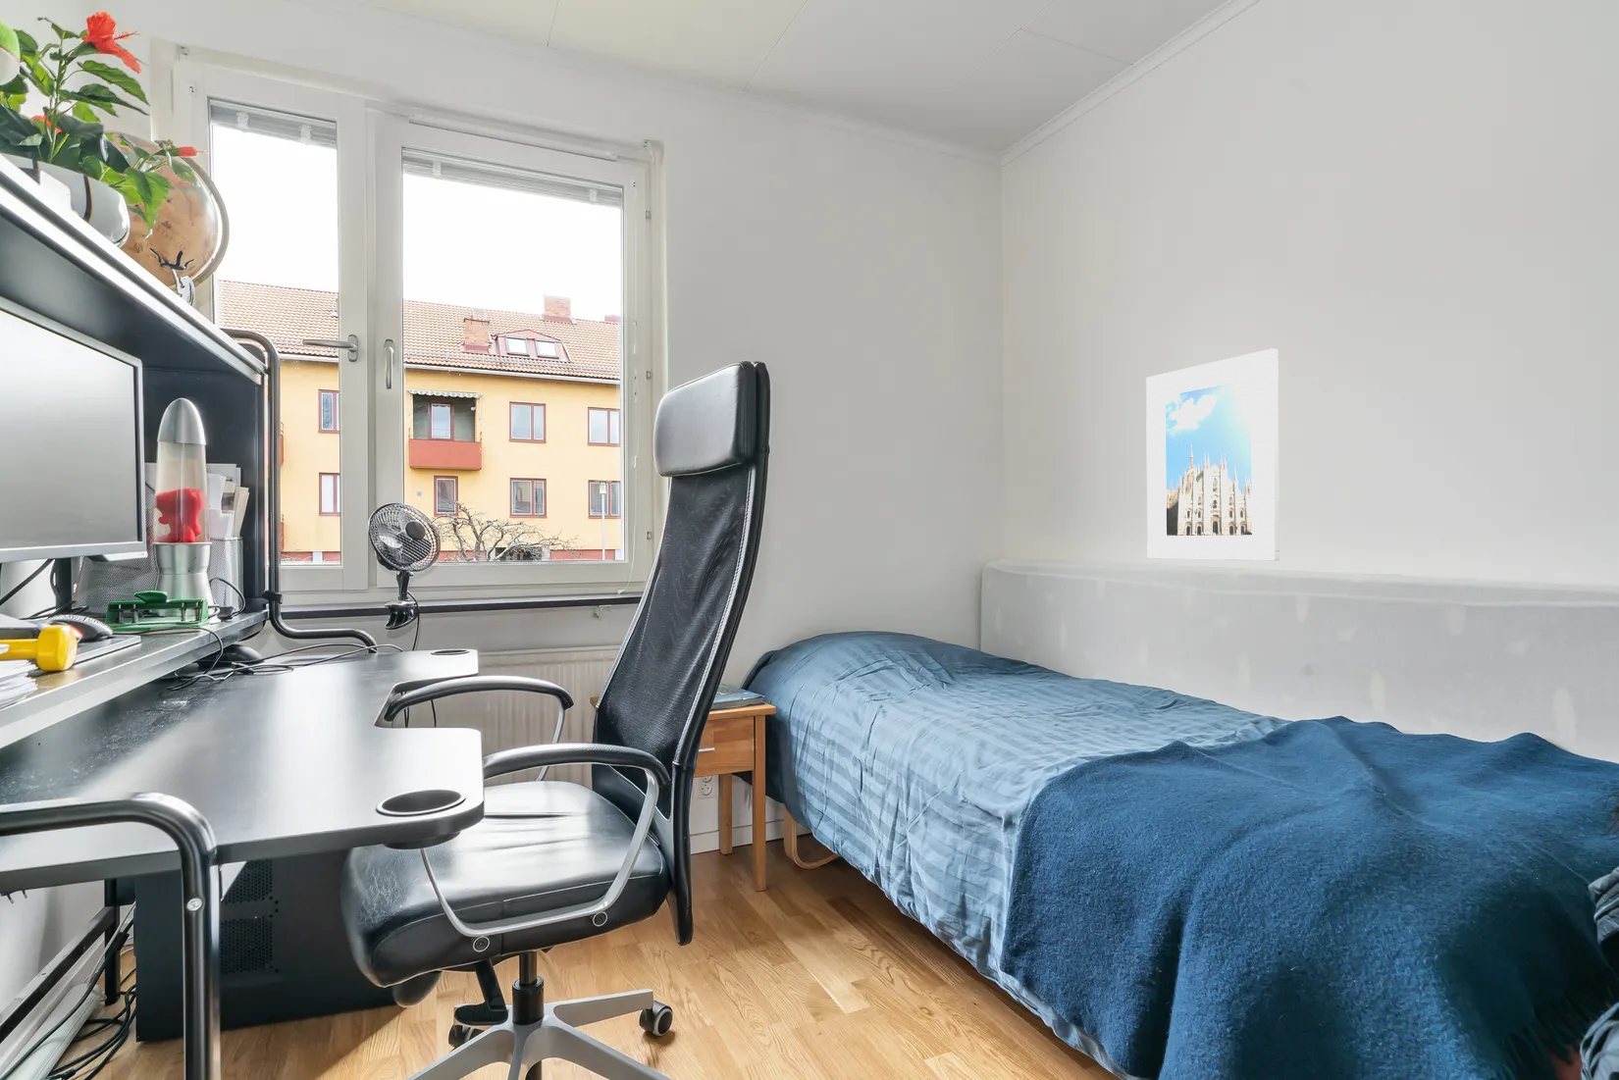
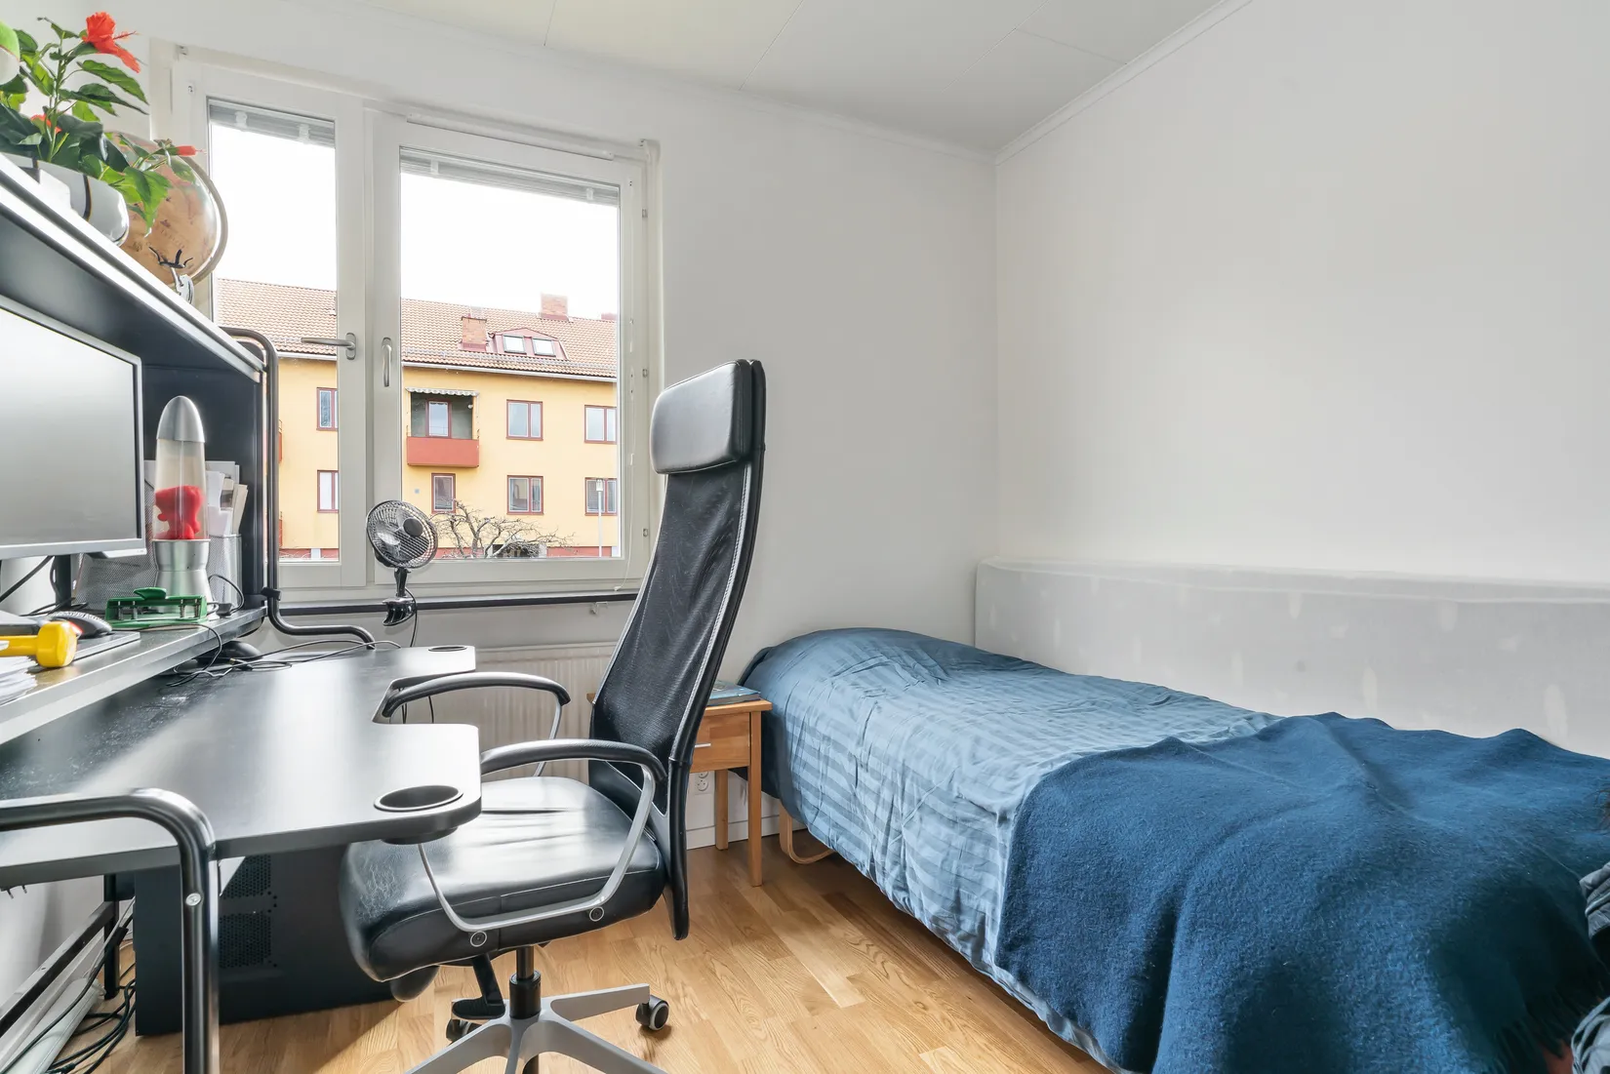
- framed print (1207, 460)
